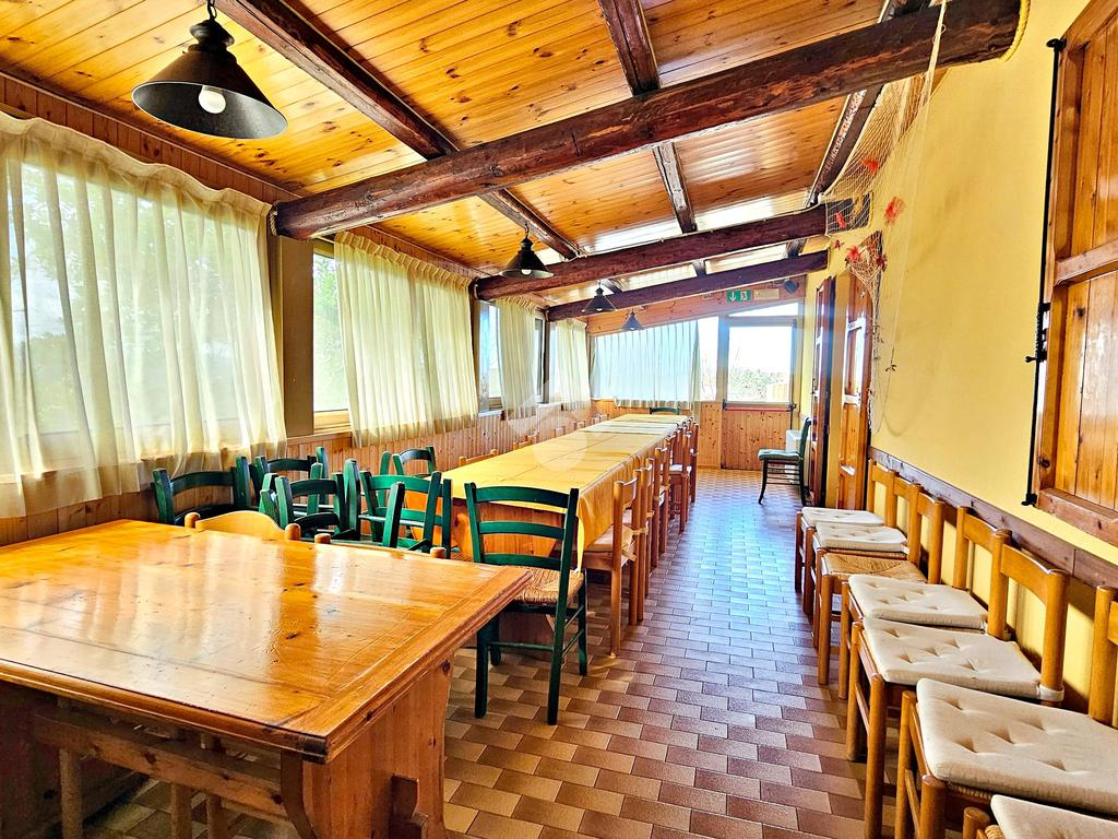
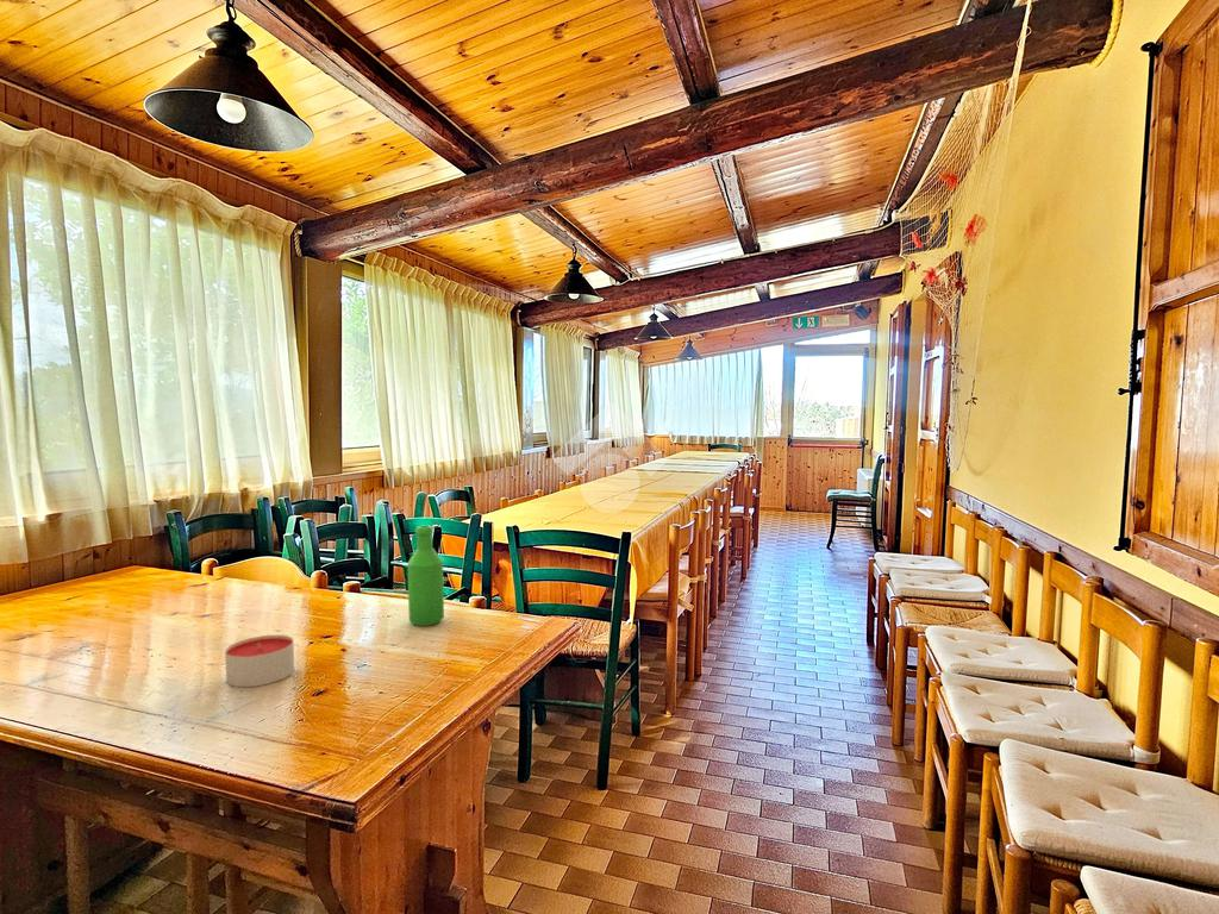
+ candle (260, 658)
+ bottle (425, 574)
